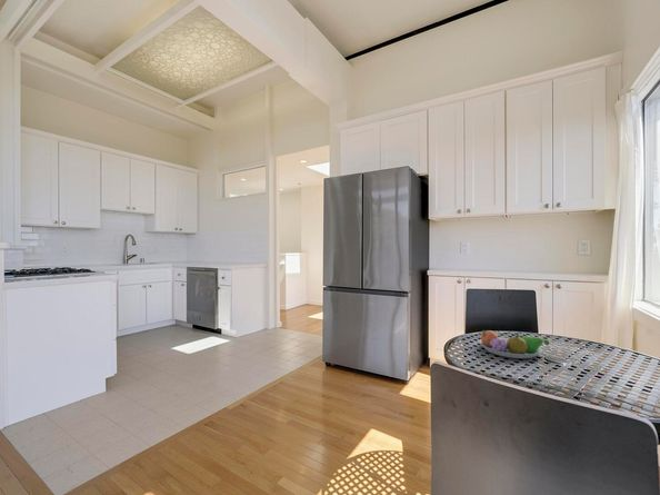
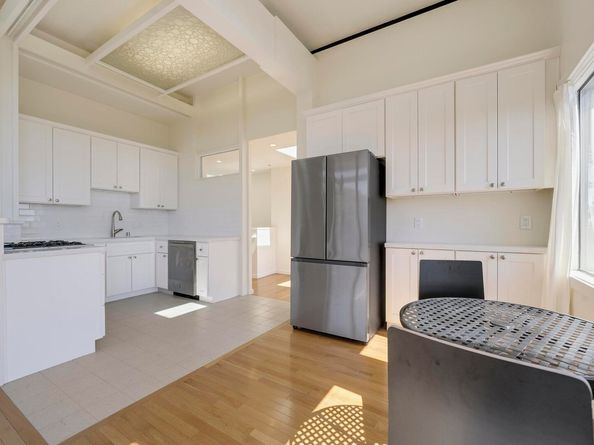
- fruit bowl (511, 340)
